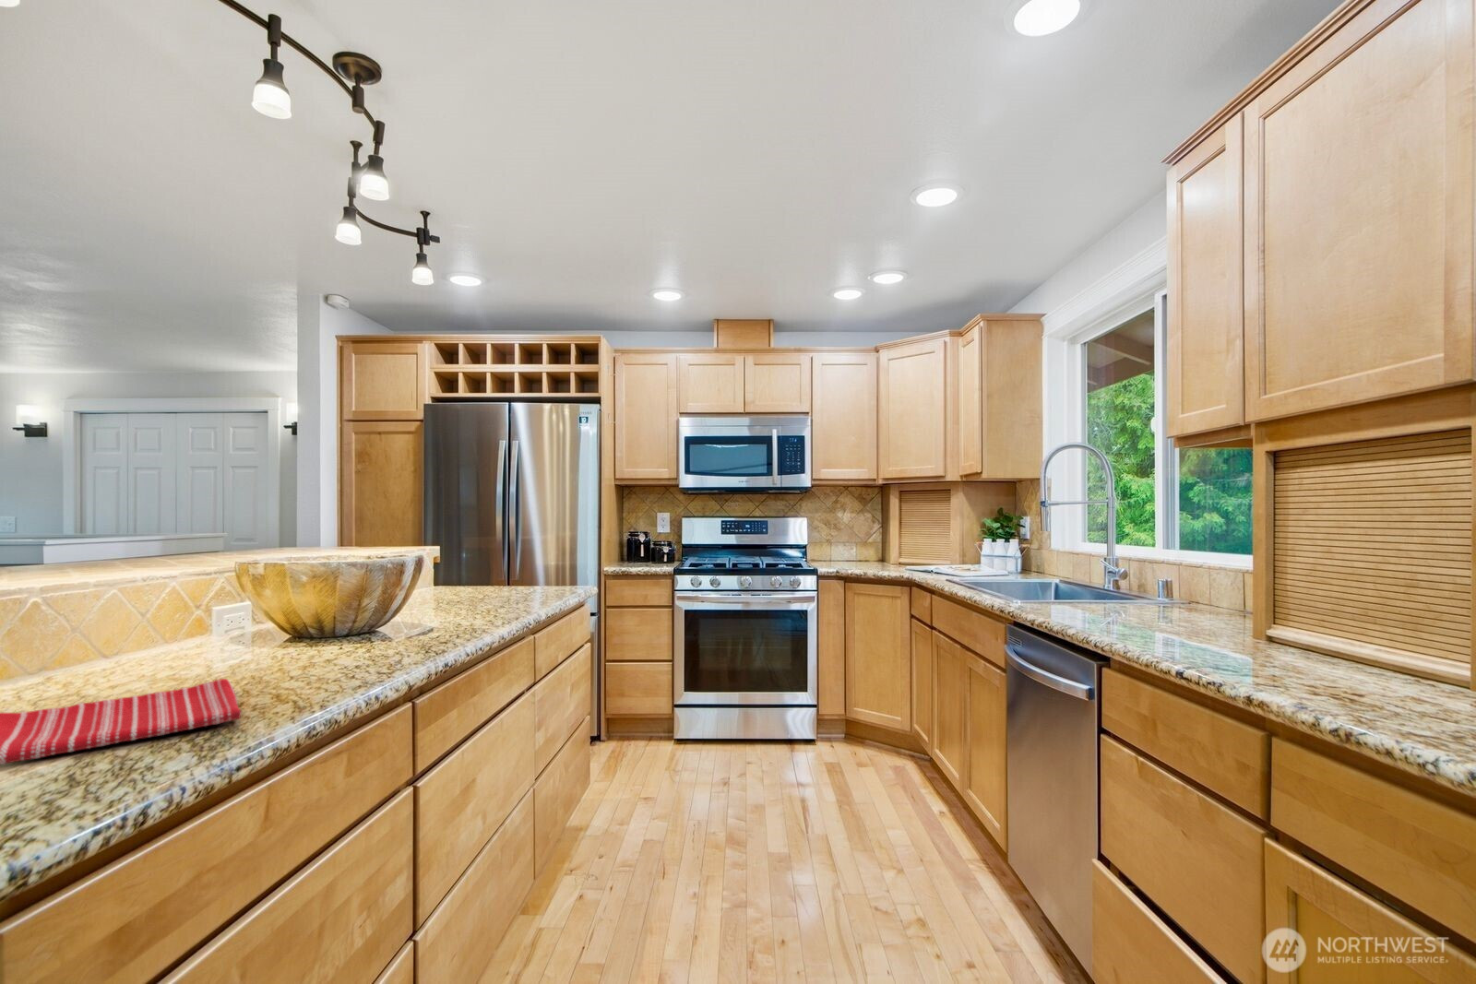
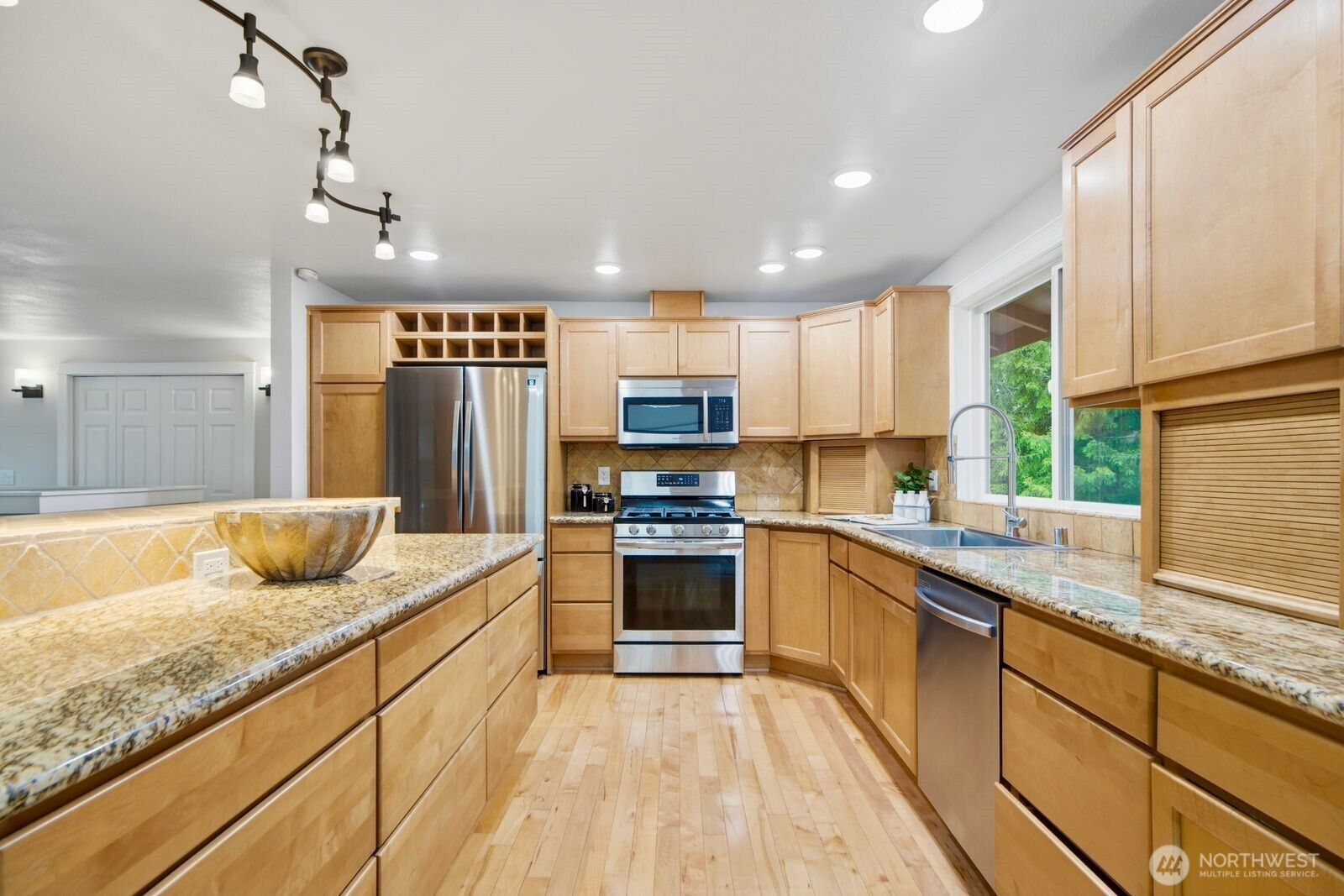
- dish towel (119, 717)
